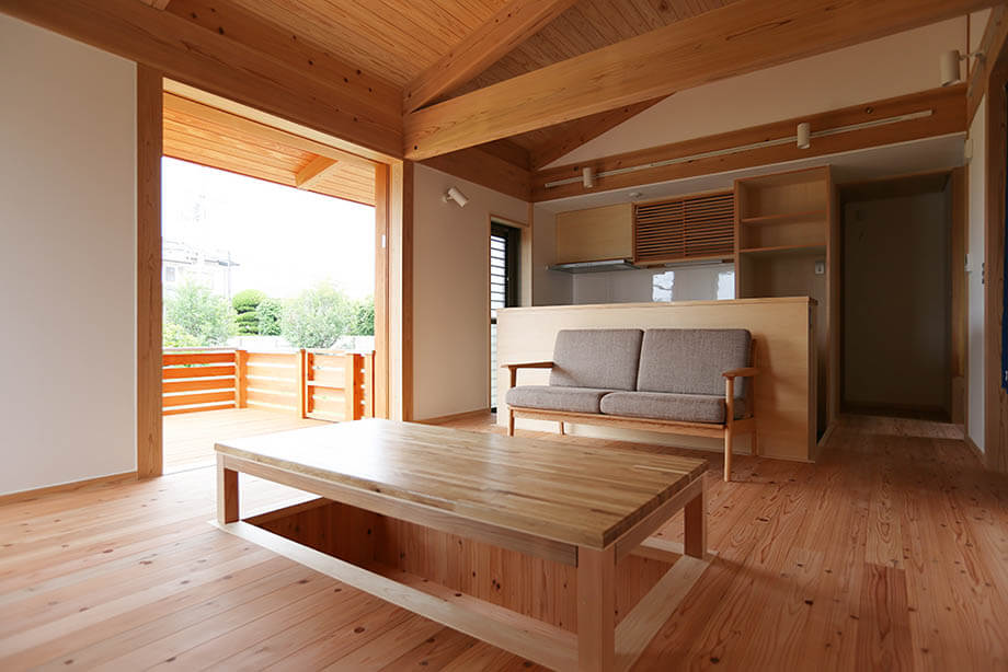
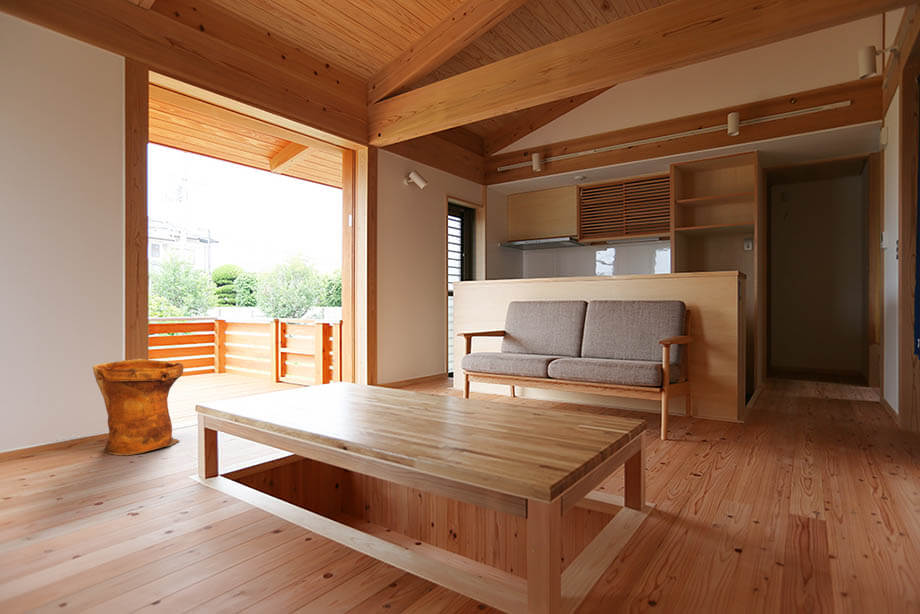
+ woven basket (138, 404)
